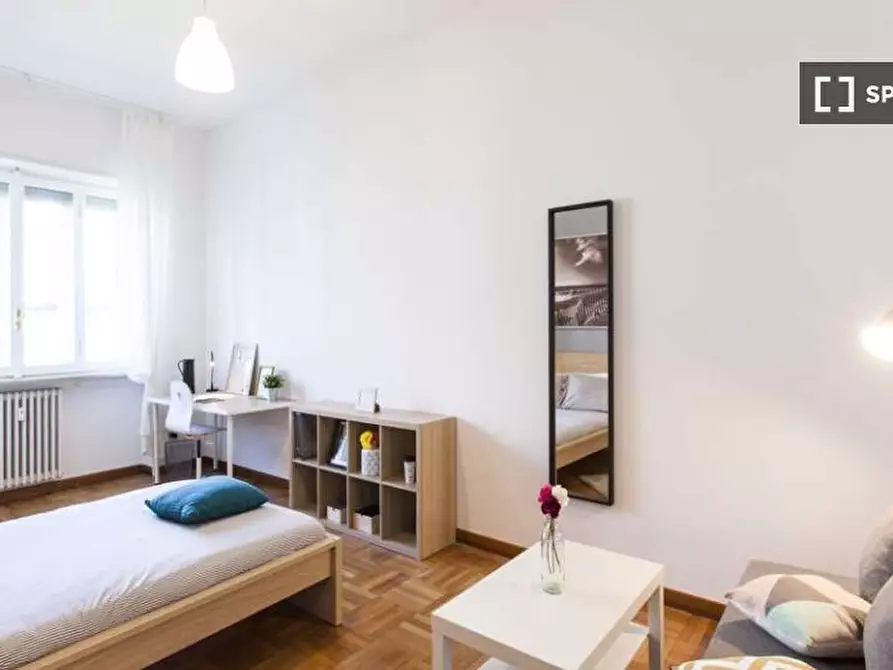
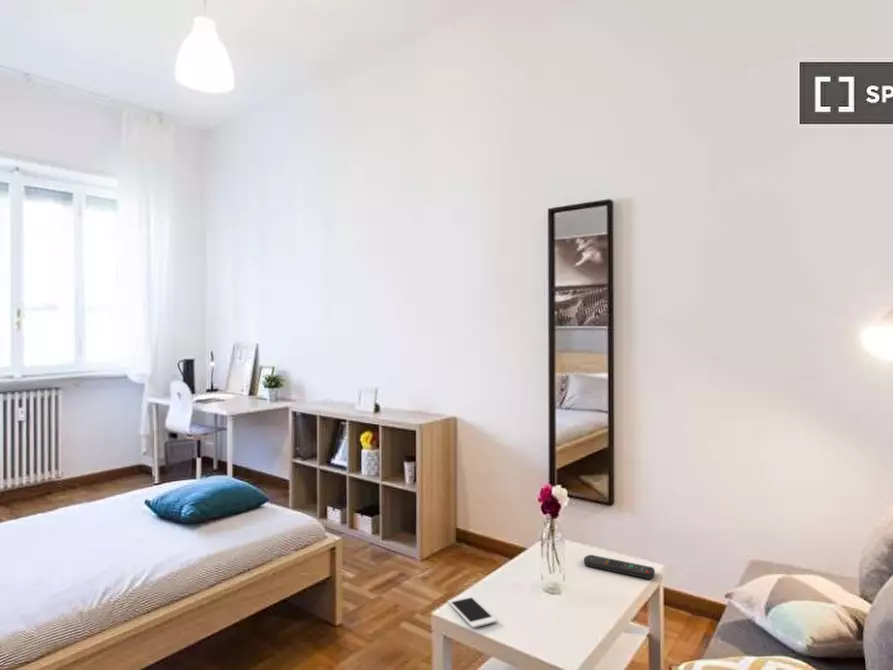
+ cell phone (471, 610)
+ remote control (618, 566)
